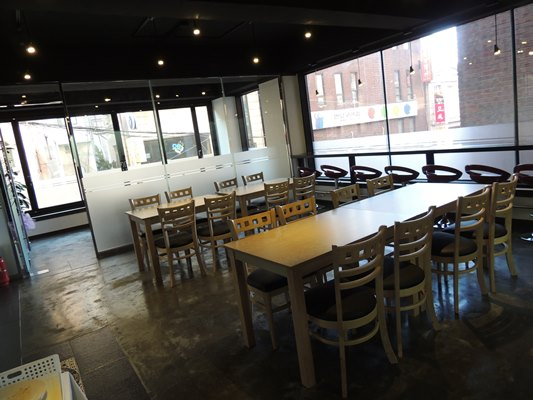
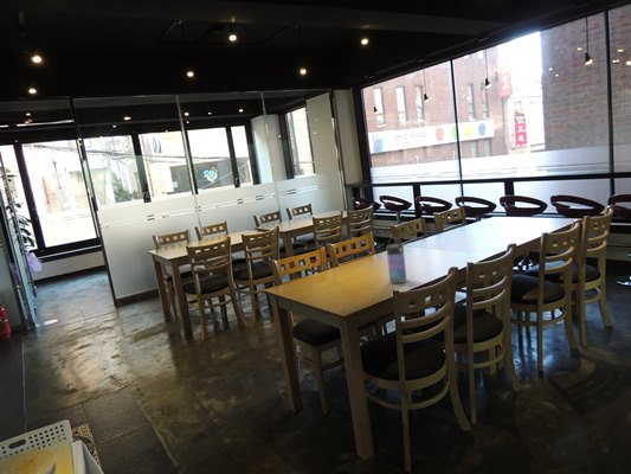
+ water bottle (395, 258)
